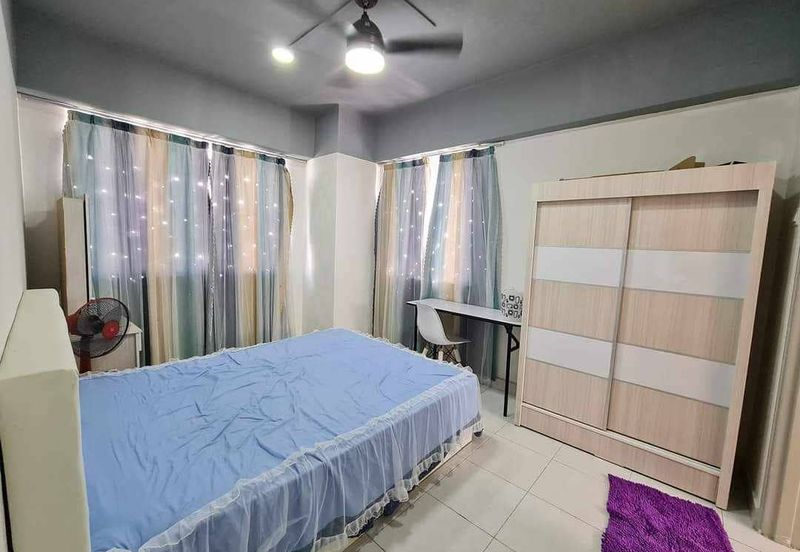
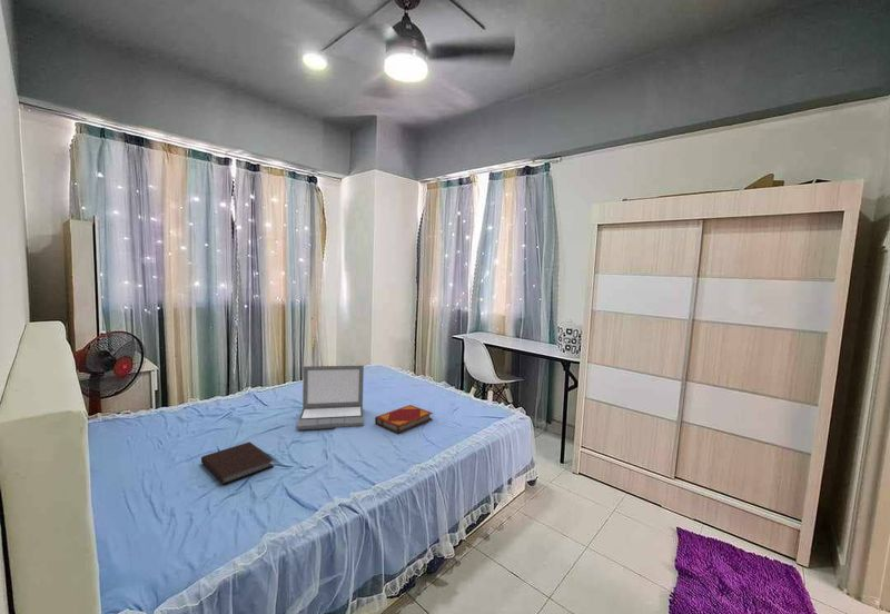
+ hardback book (404, 417)
+ laptop (332, 395)
+ notebook (237, 462)
